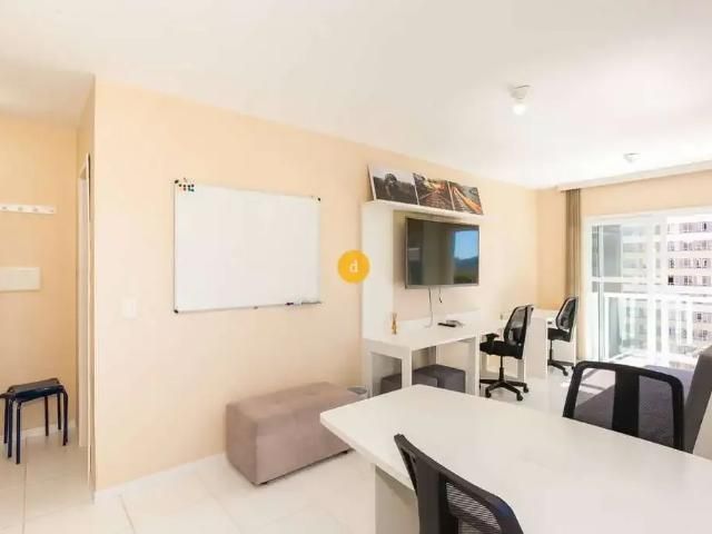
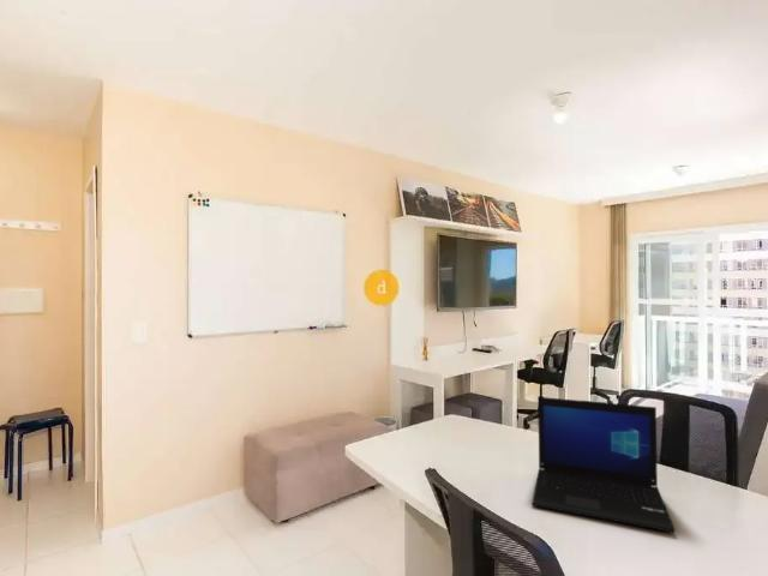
+ laptop (595, 455)
